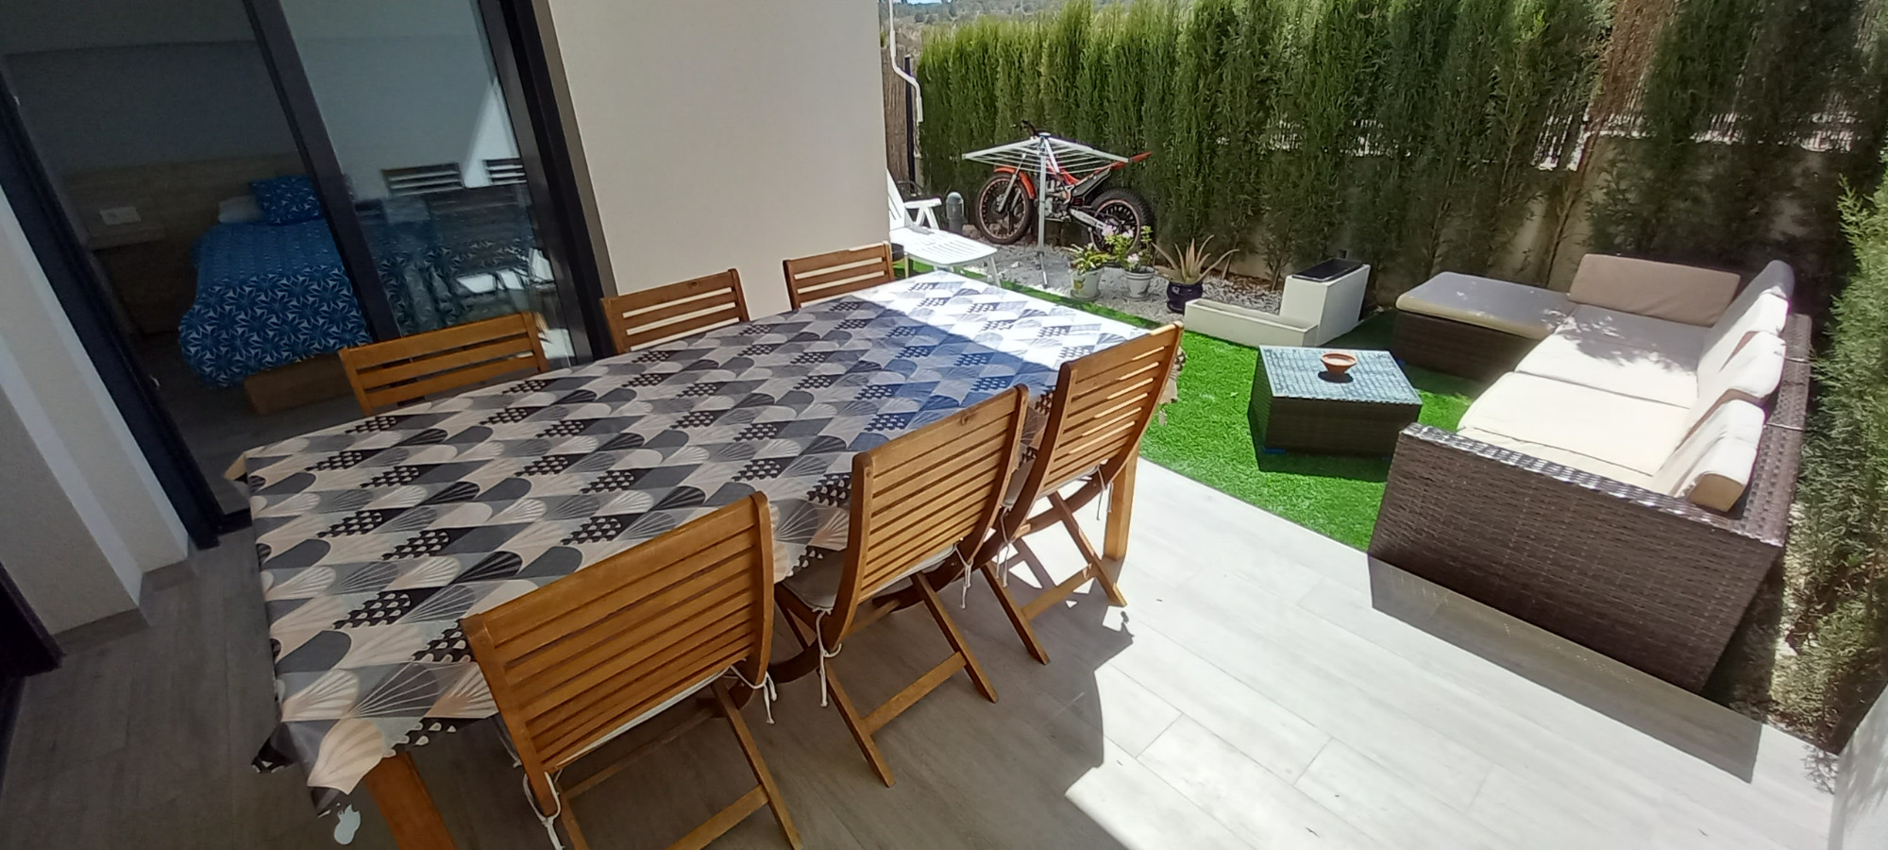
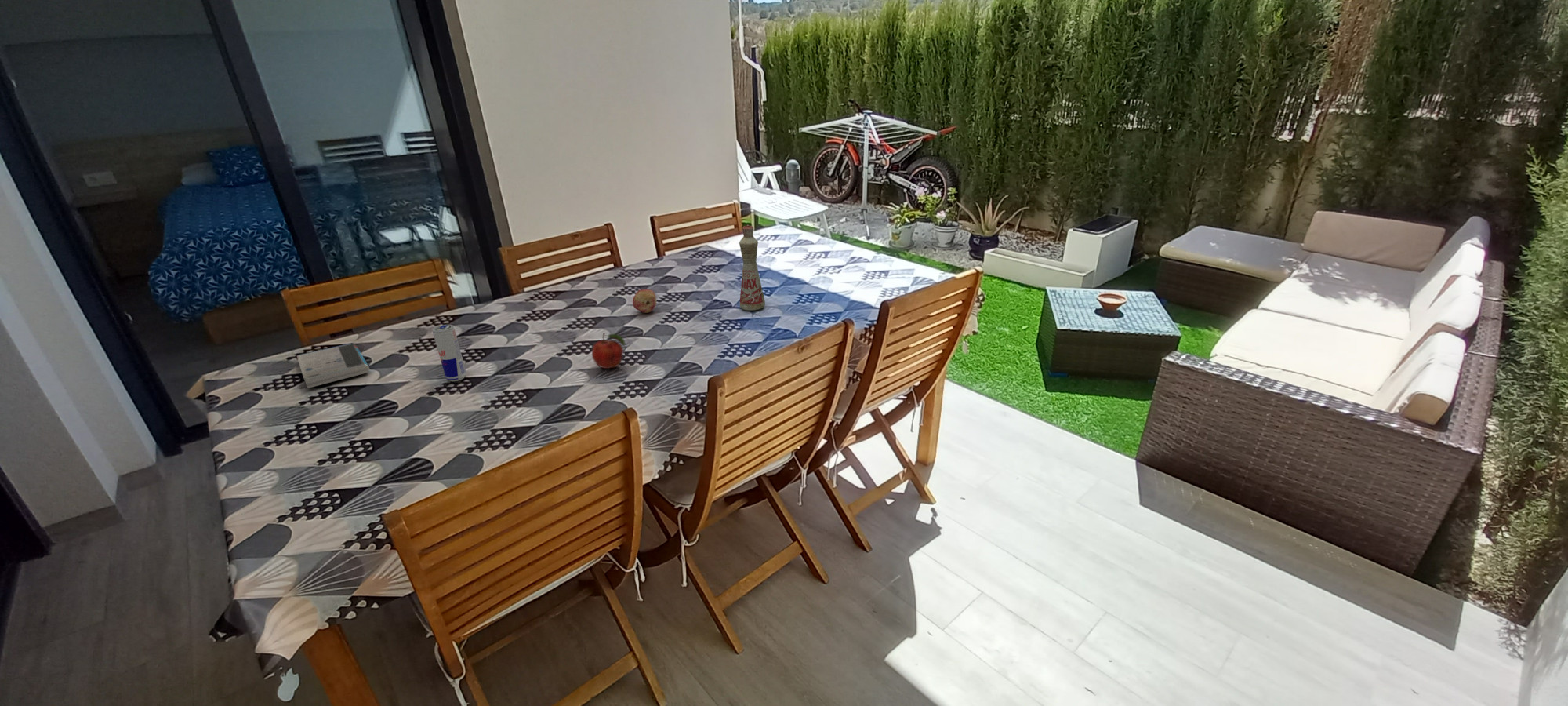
+ fruit (644, 300)
+ beverage can (450, 353)
+ bottle (750, 267)
+ fruit (608, 350)
+ book (332, 363)
